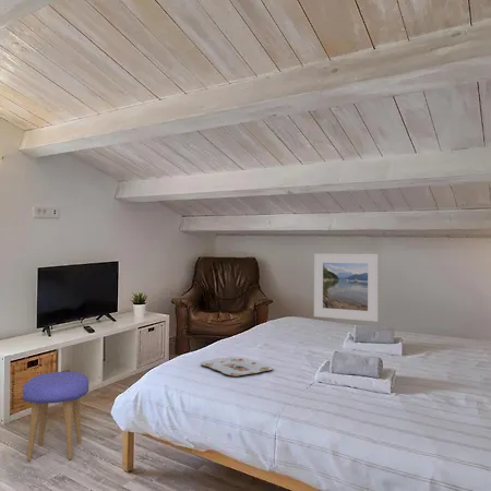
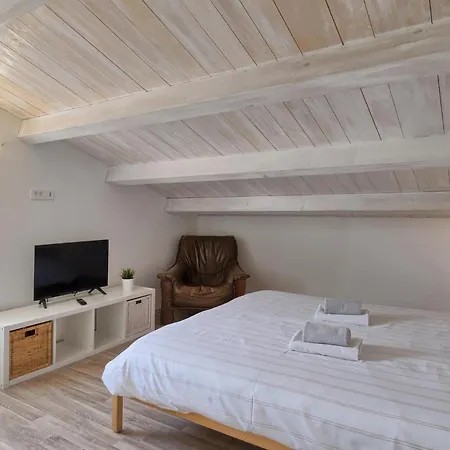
- serving tray (236, 366)
- stool (63, 410)
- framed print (345, 286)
